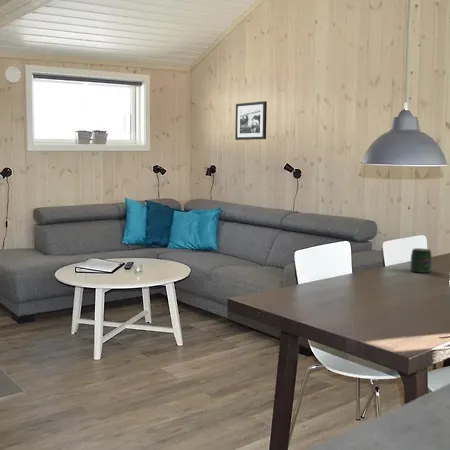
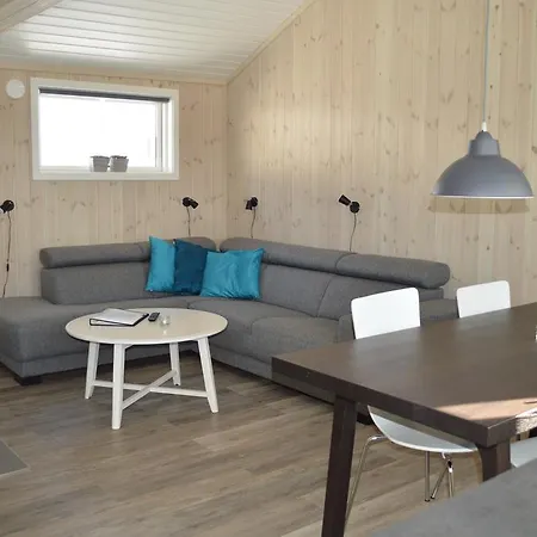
- picture frame (250, 121)
- jar (421, 260)
